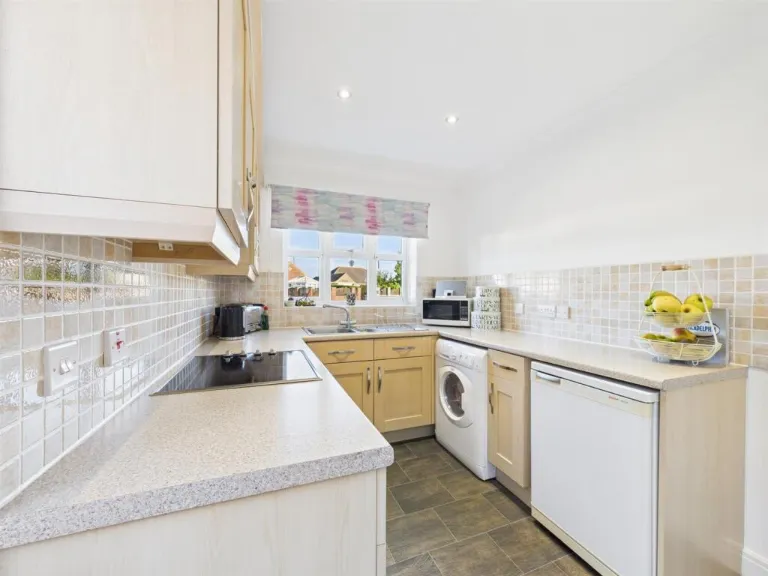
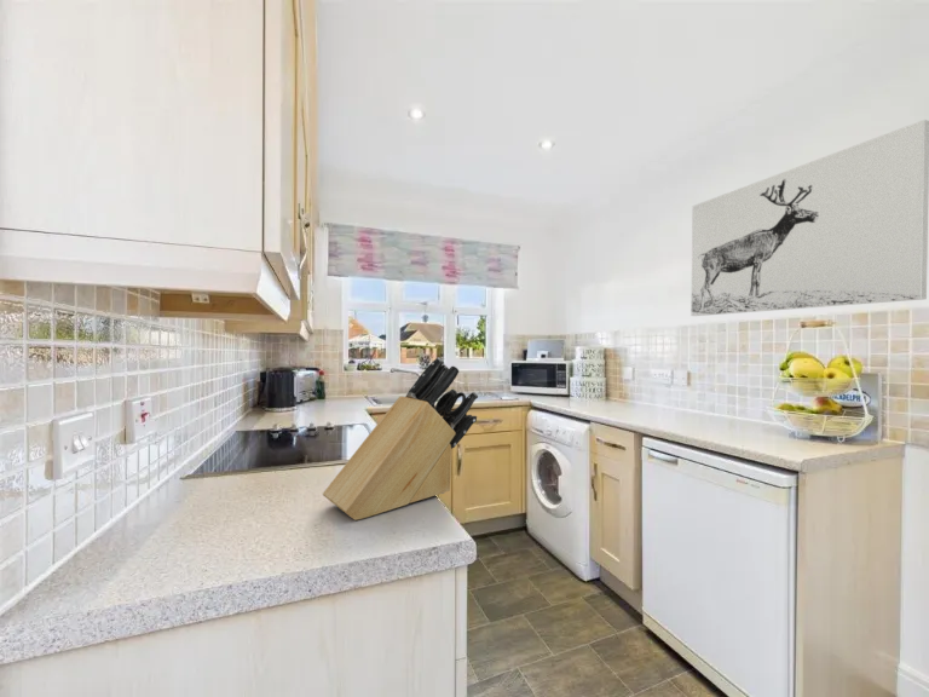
+ knife block (408, 426)
+ wall art (781, 241)
